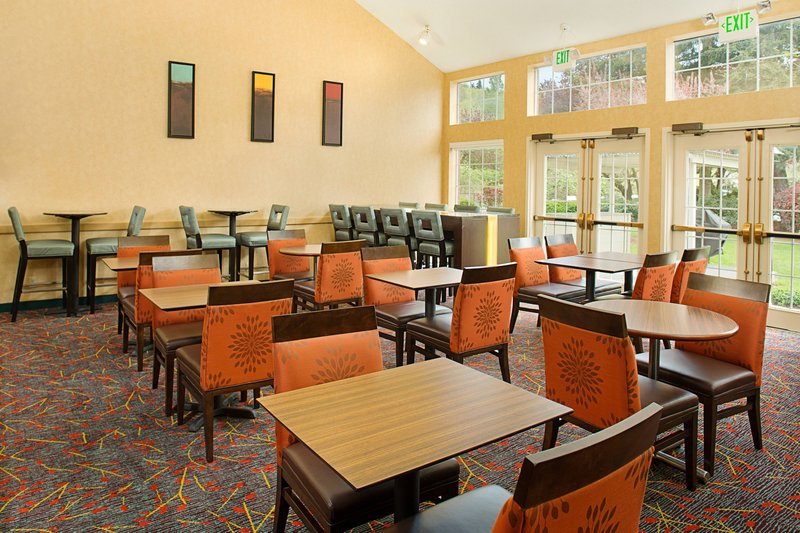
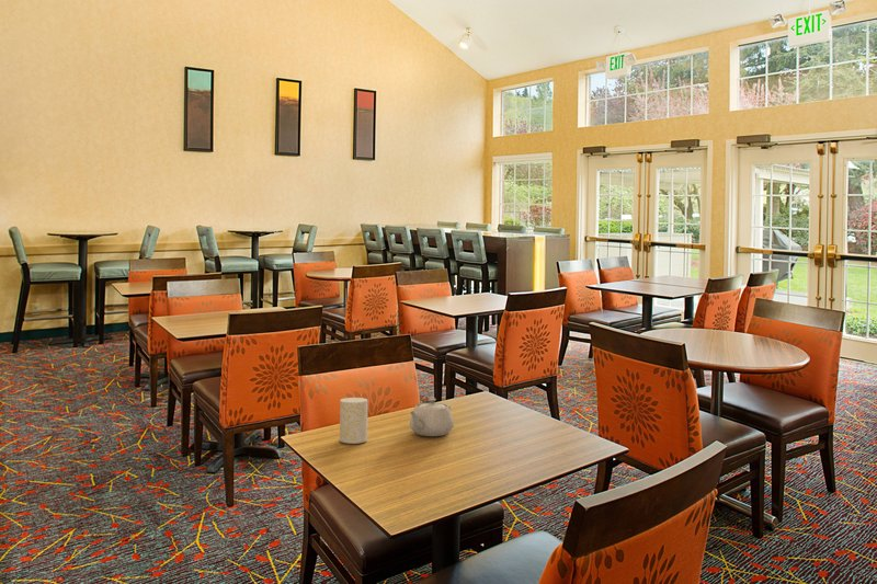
+ cup (353, 420)
+ teapot (430, 415)
